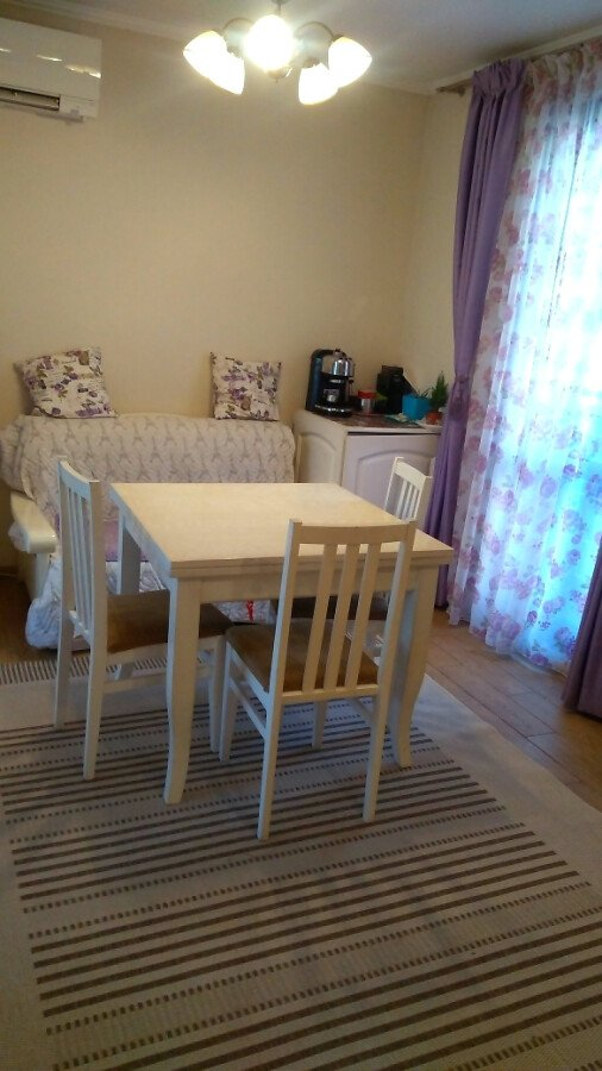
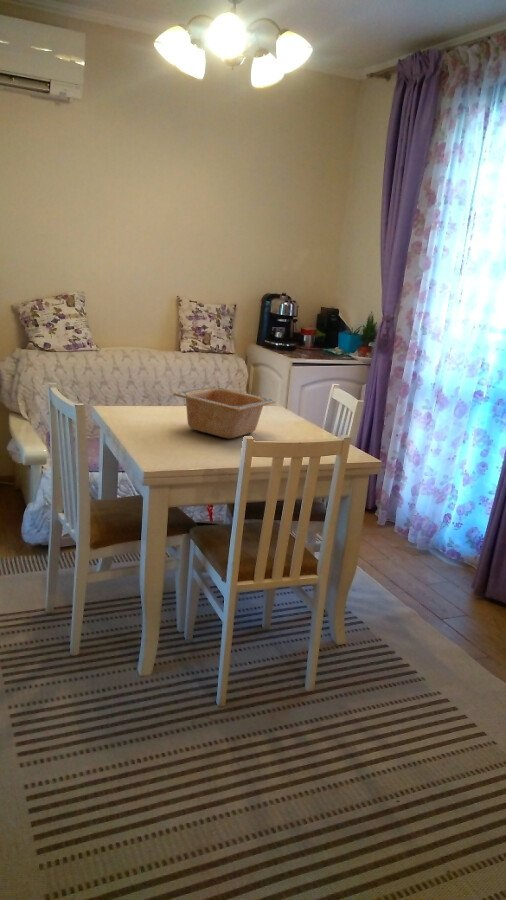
+ serving bowl (224, 413)
